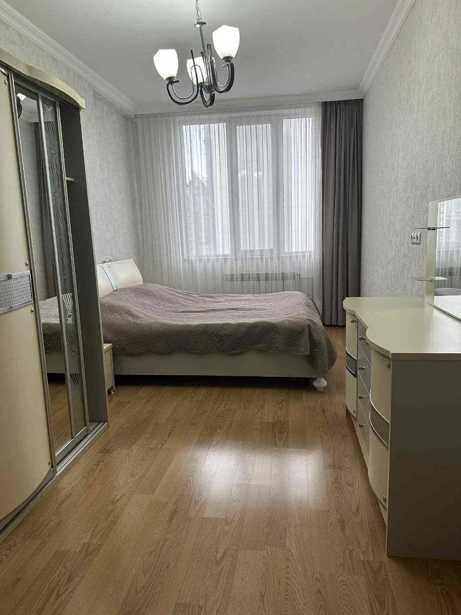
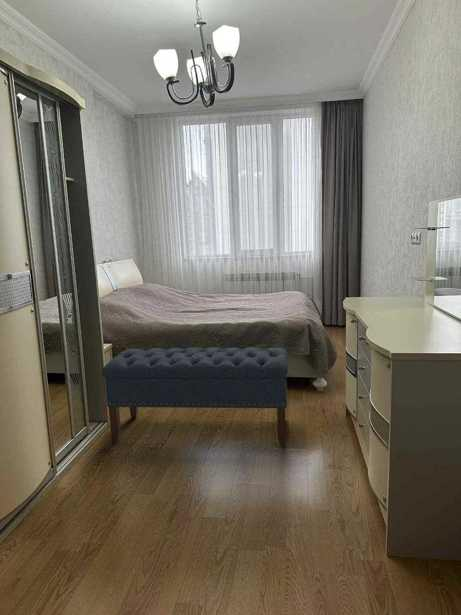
+ bench (200, 392)
